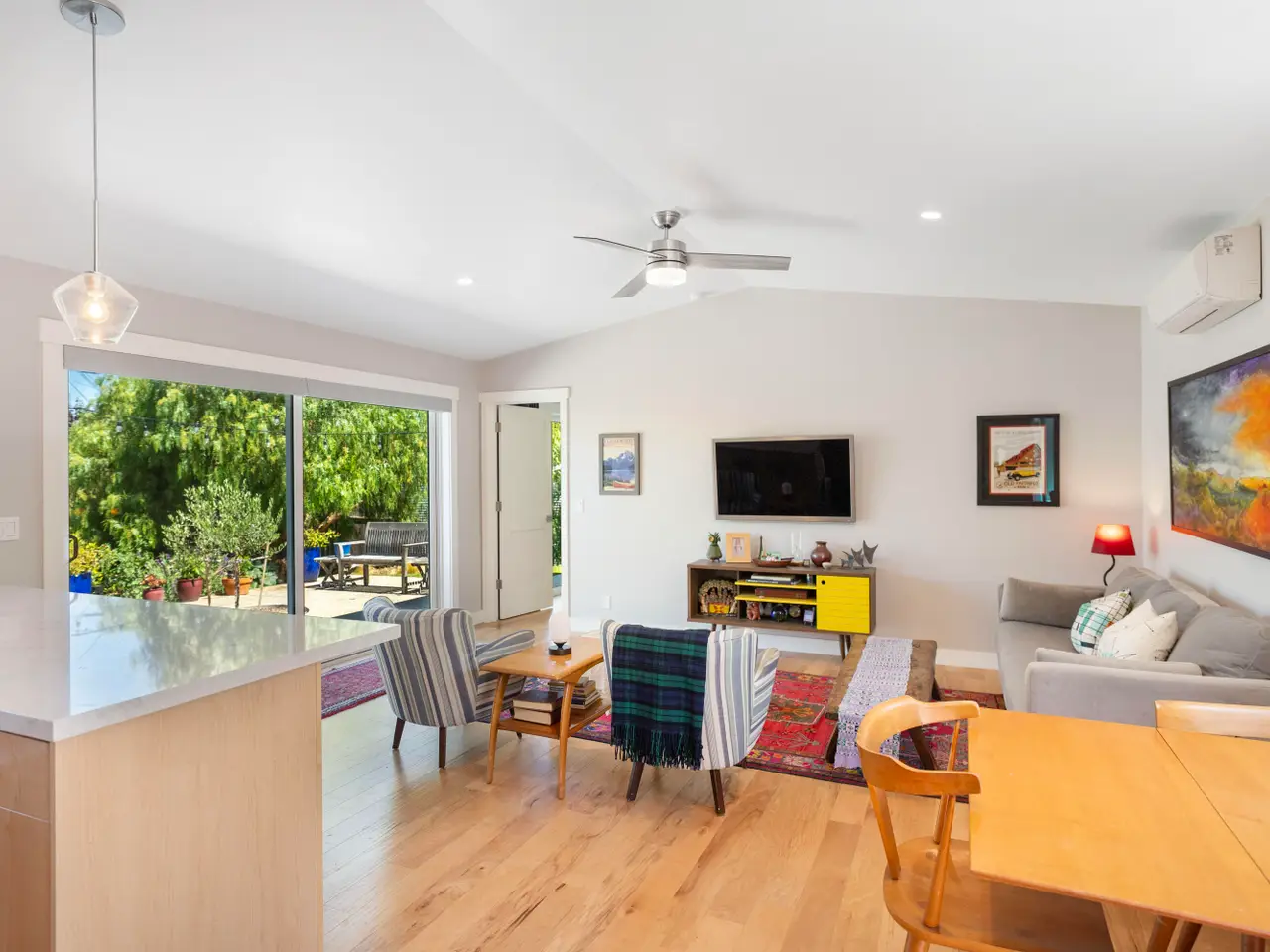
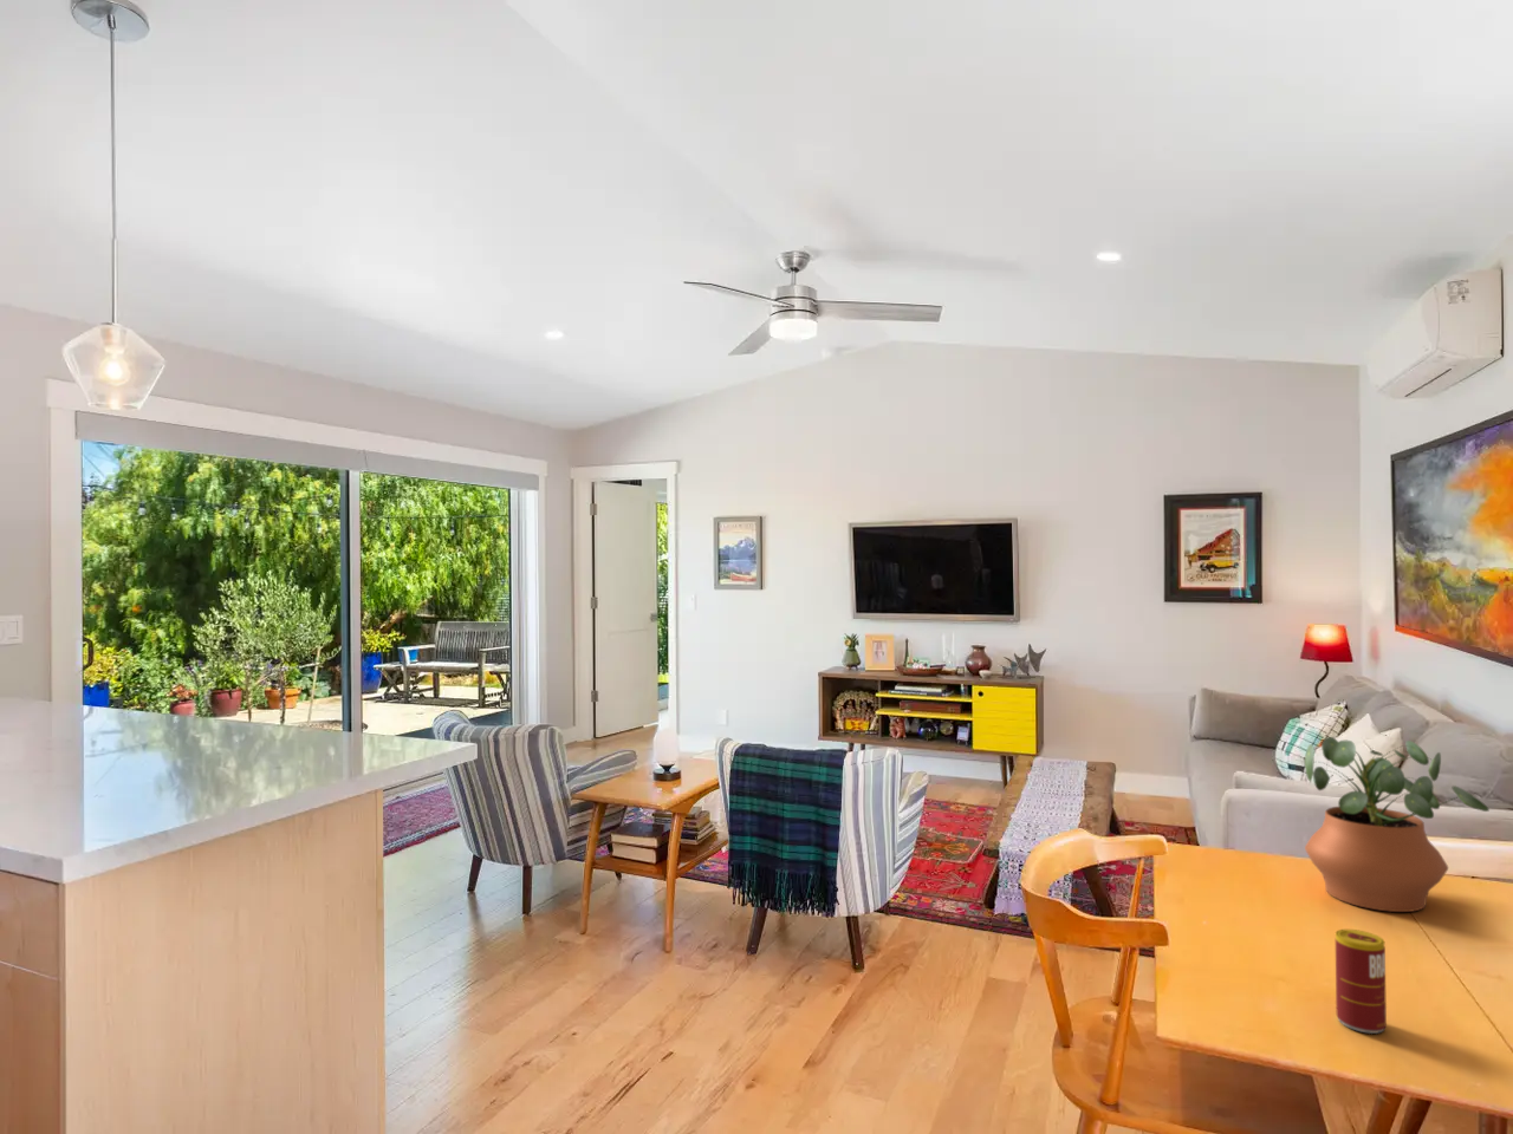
+ beverage can (1359, 979)
+ potted plant (1391, 818)
